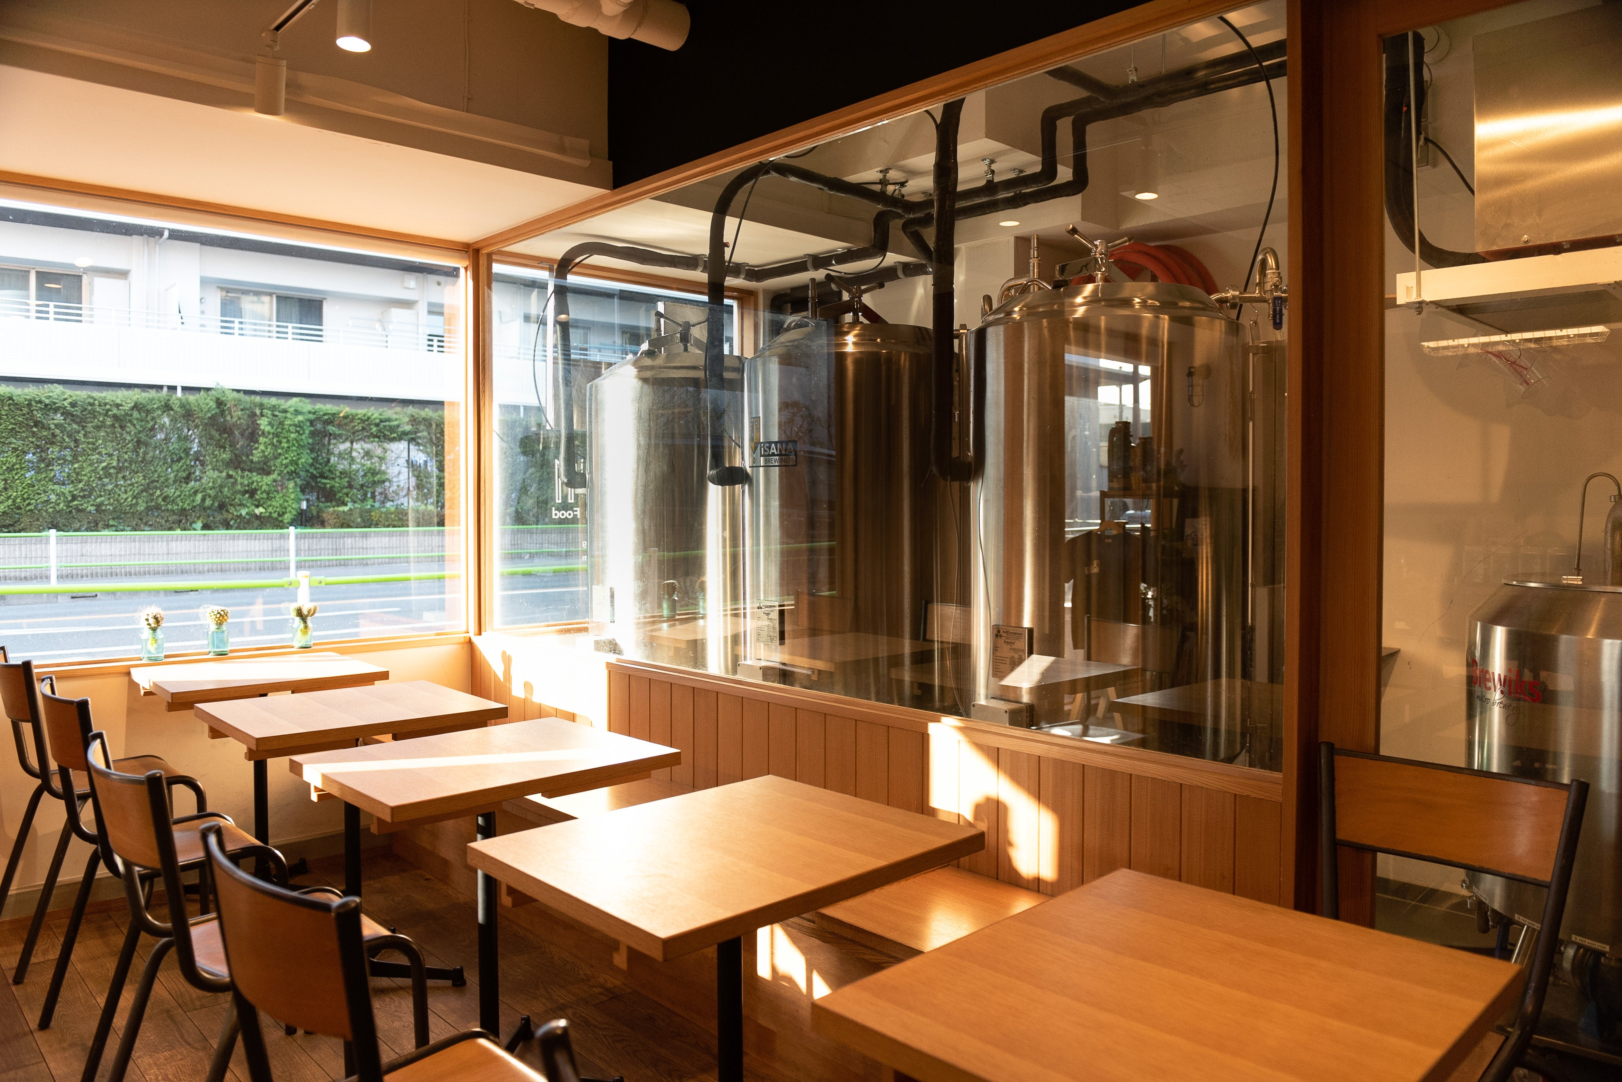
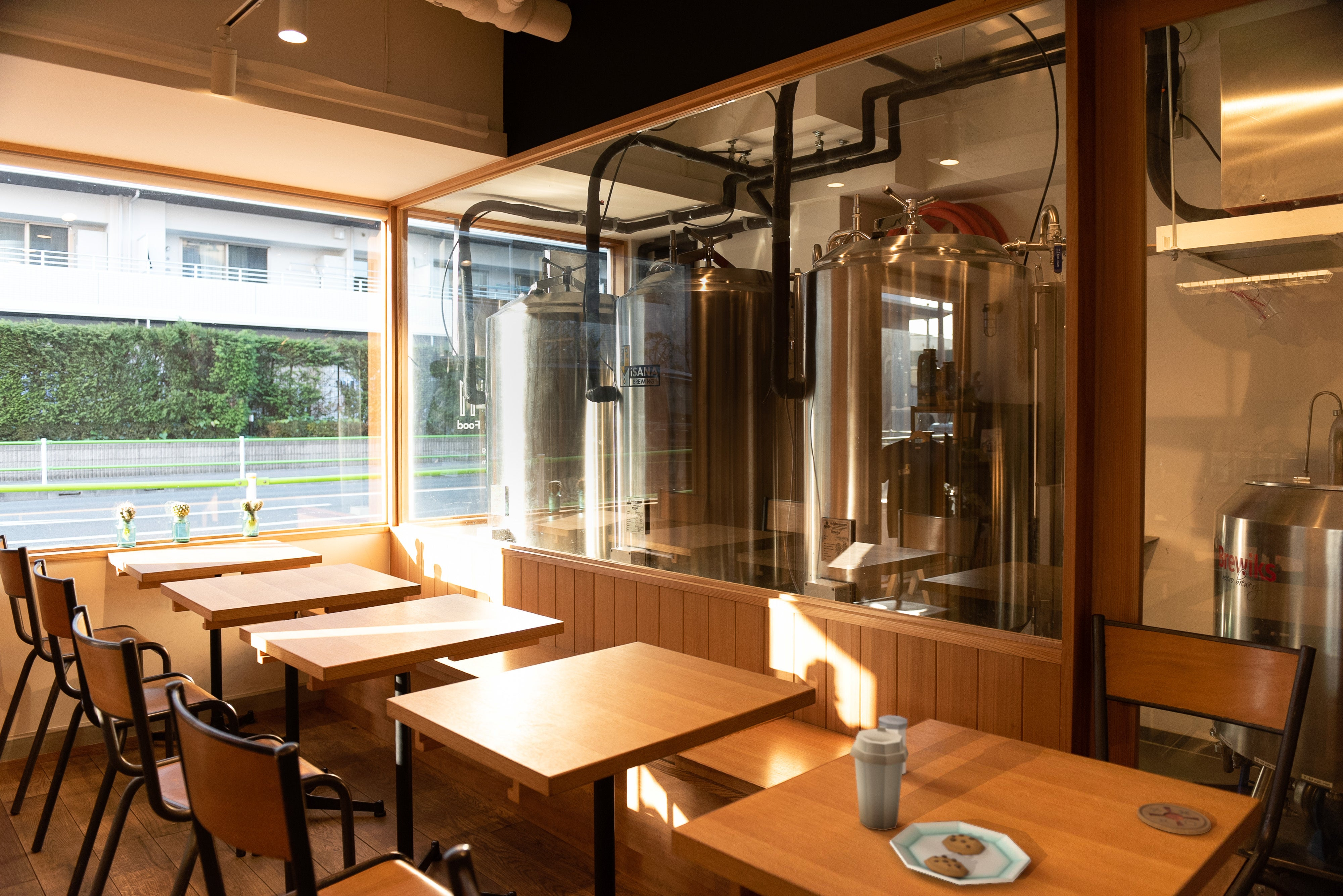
+ salt shaker (902, 743)
+ coaster (1173, 818)
+ plate (937, 822)
